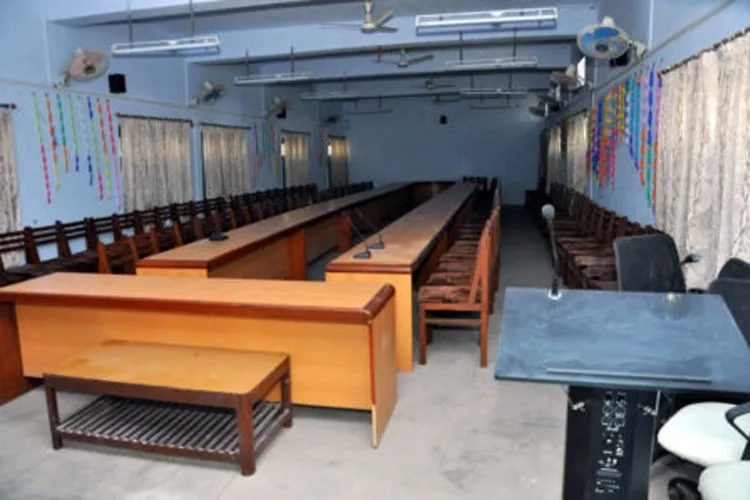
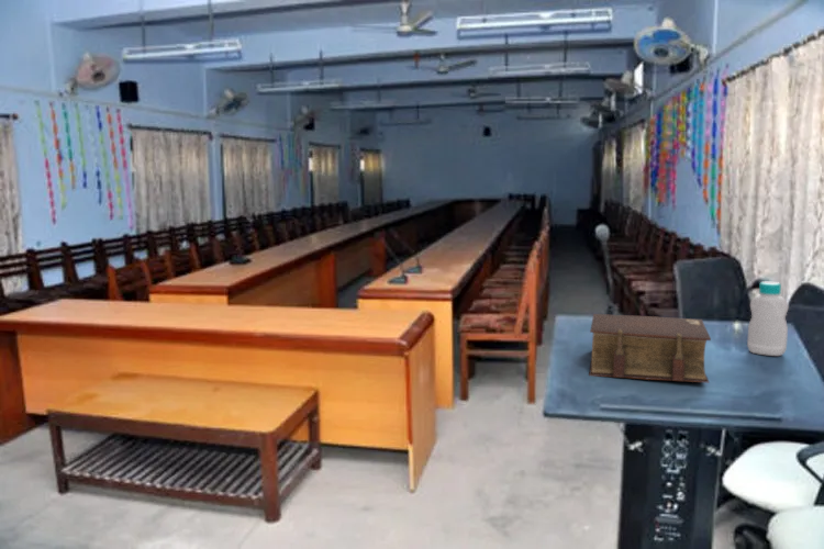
+ bottle (768, 317)
+ bible (646, 345)
